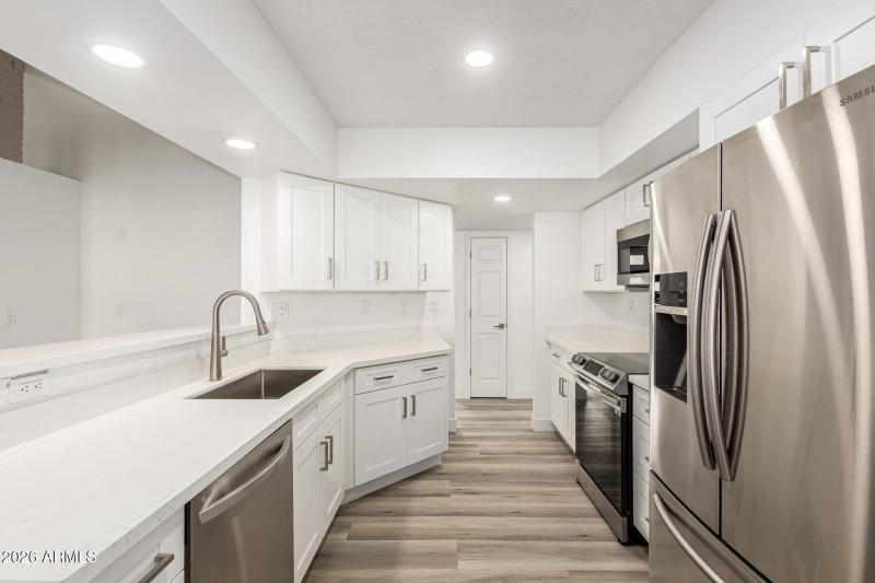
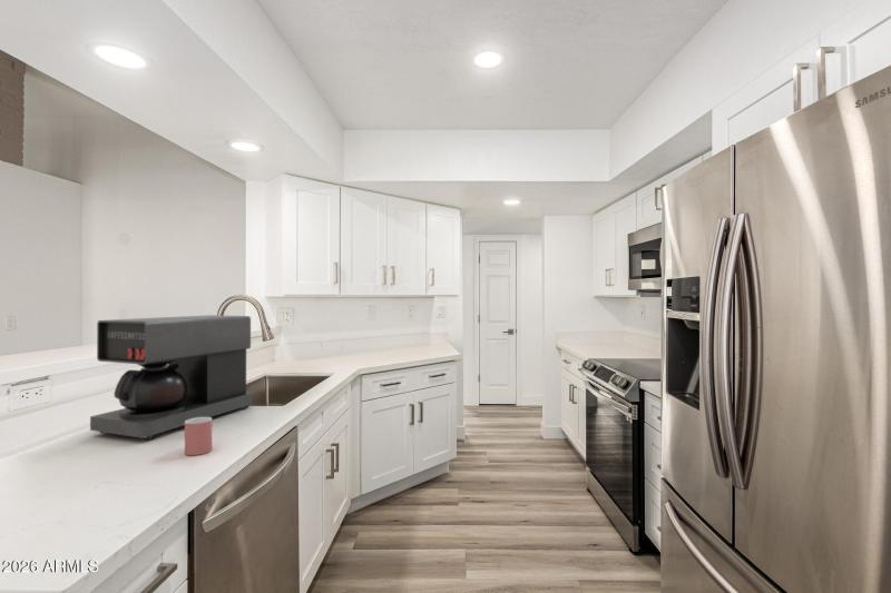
+ cup (198, 434)
+ coffee maker (180, 368)
